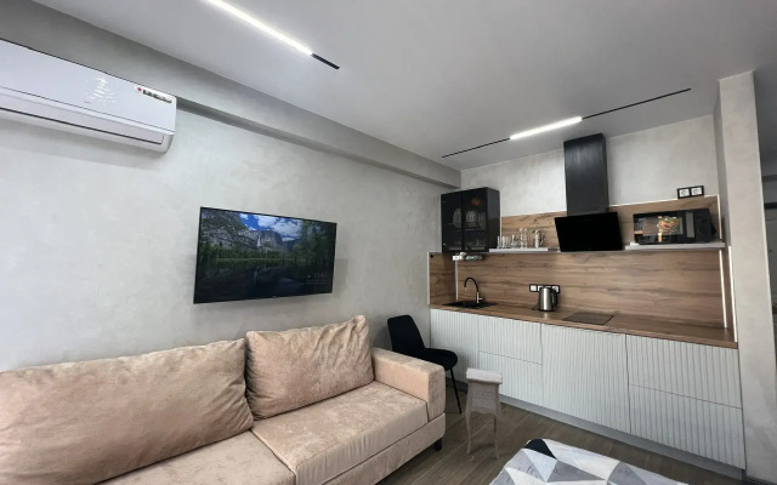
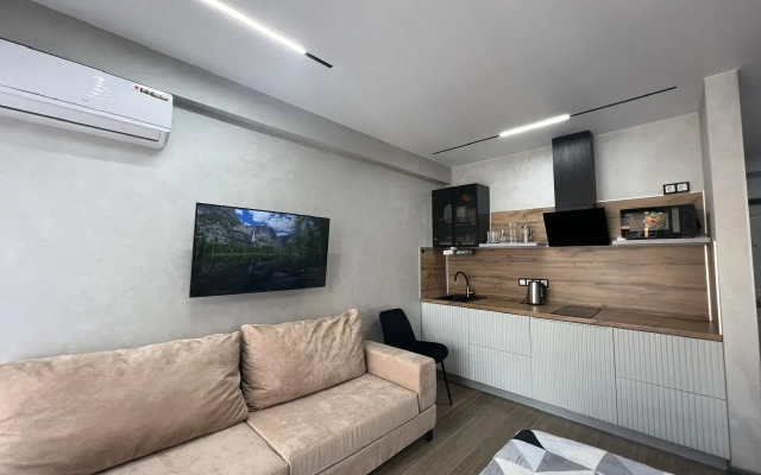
- side table (483, 411)
